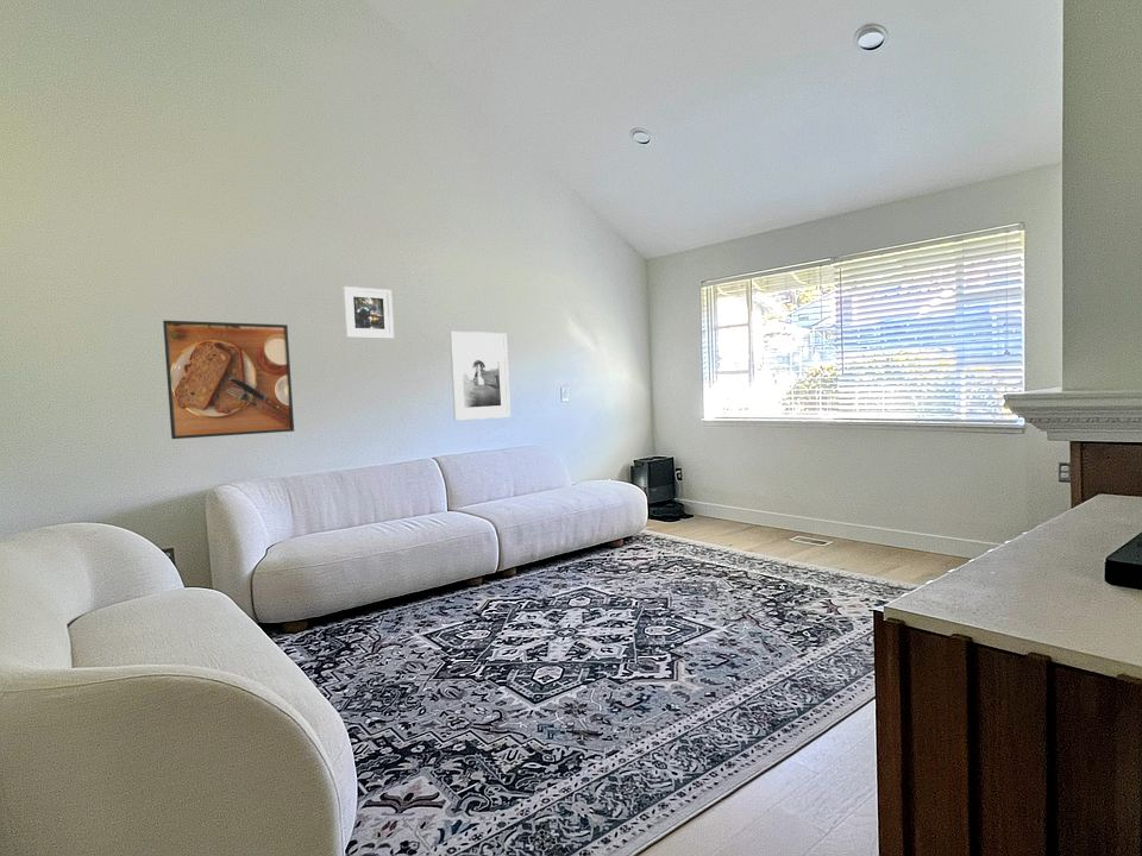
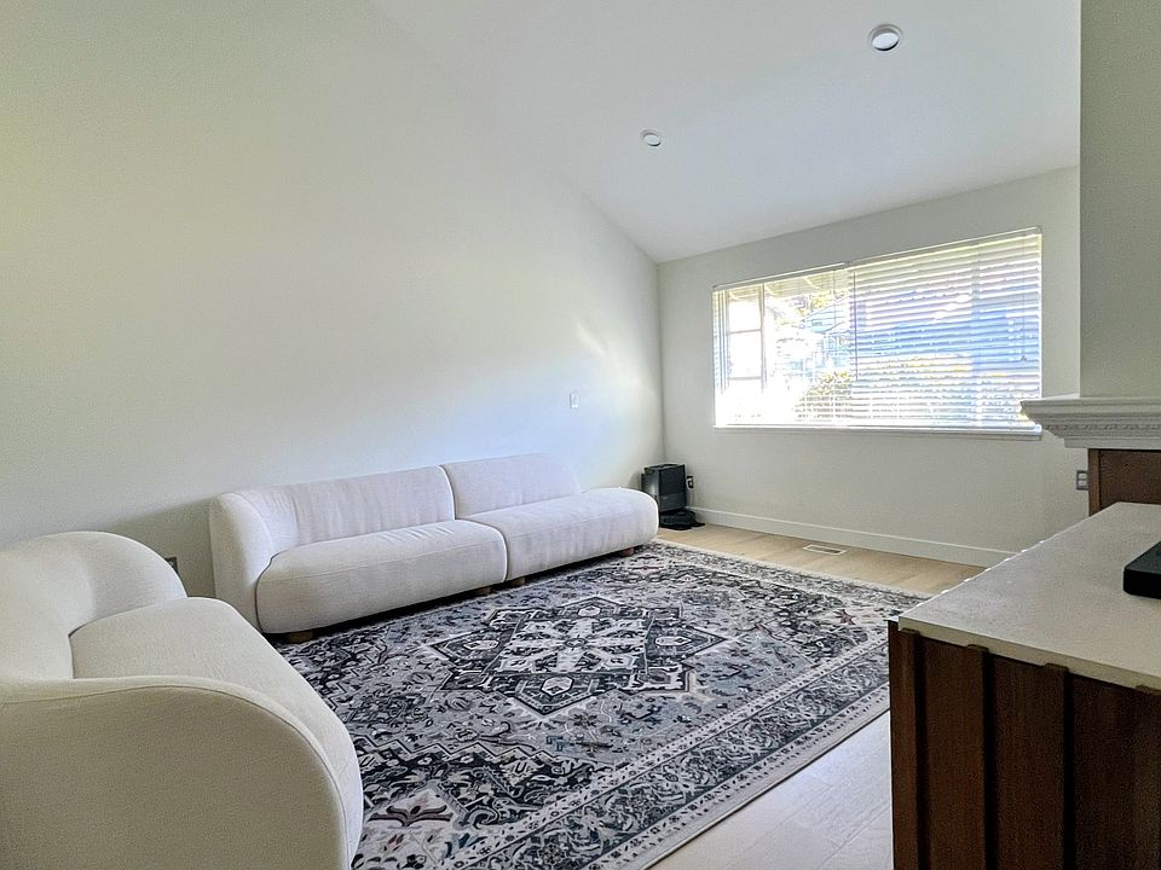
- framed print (481, 376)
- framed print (232, 378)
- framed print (369, 313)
